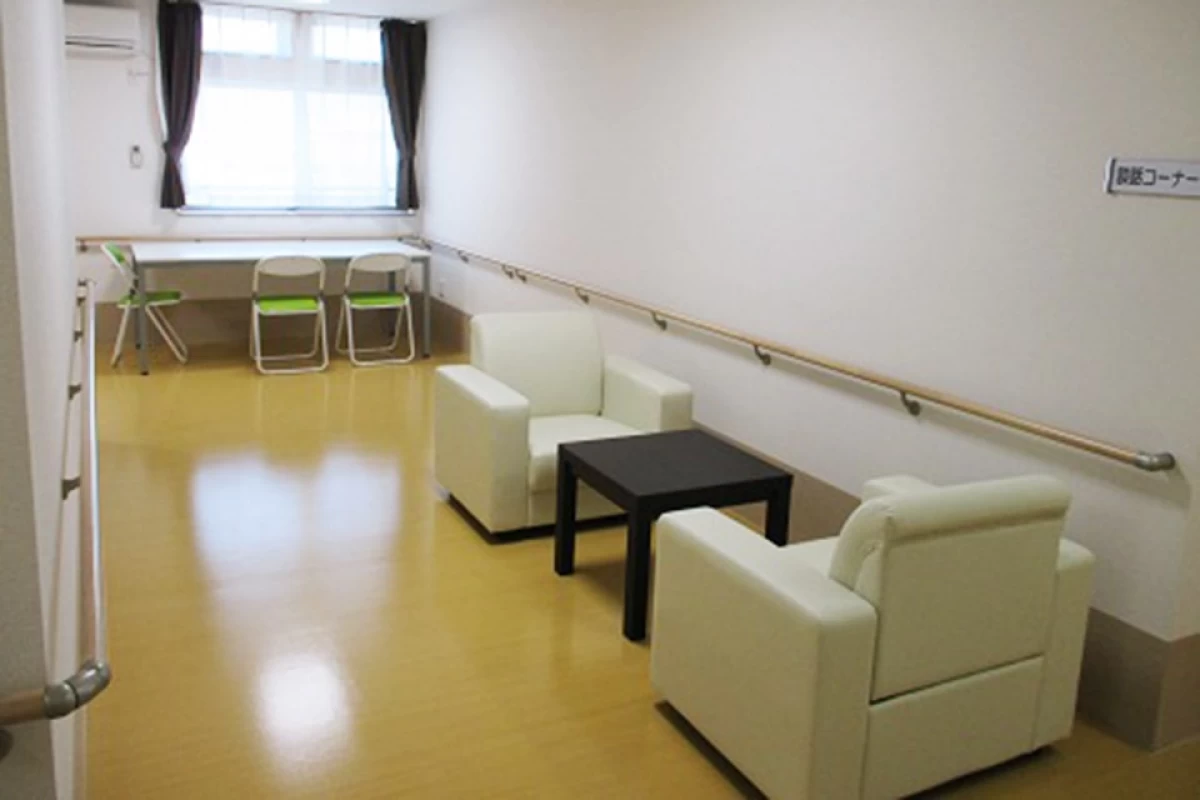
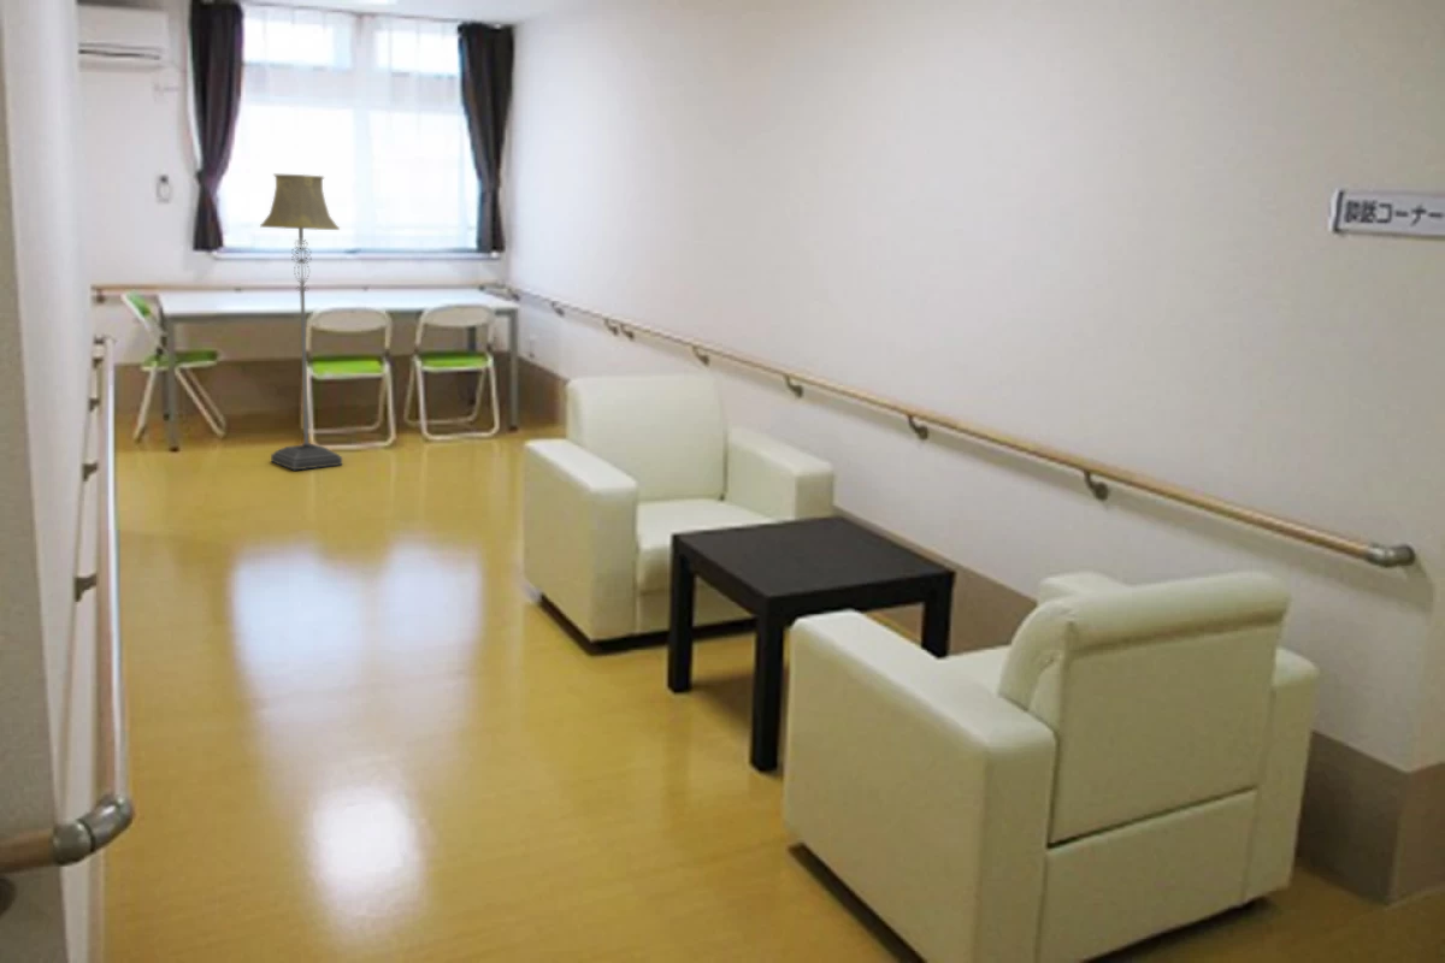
+ floor lamp (302, 323)
